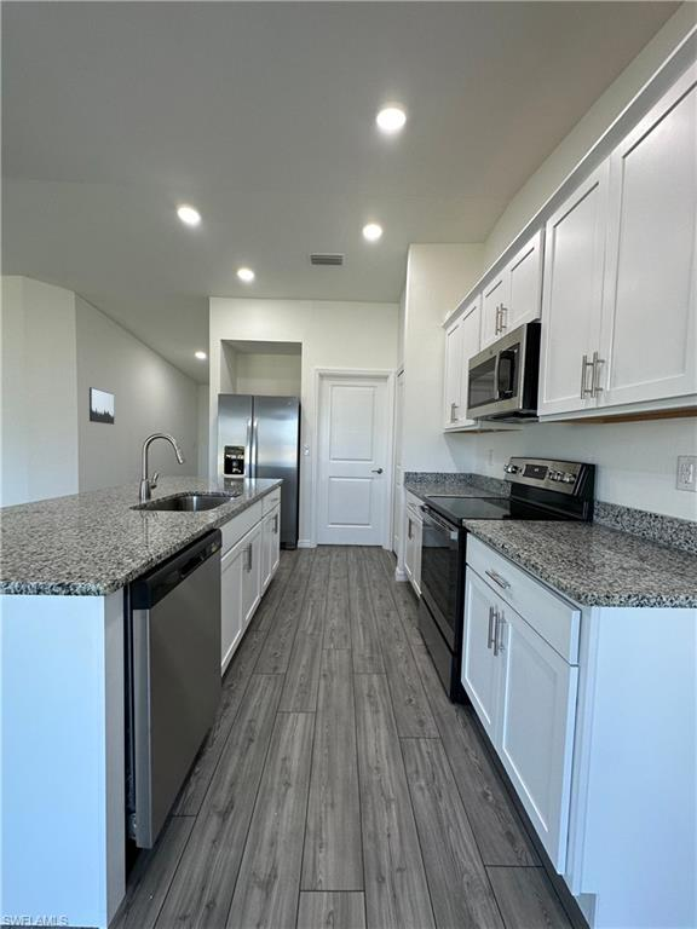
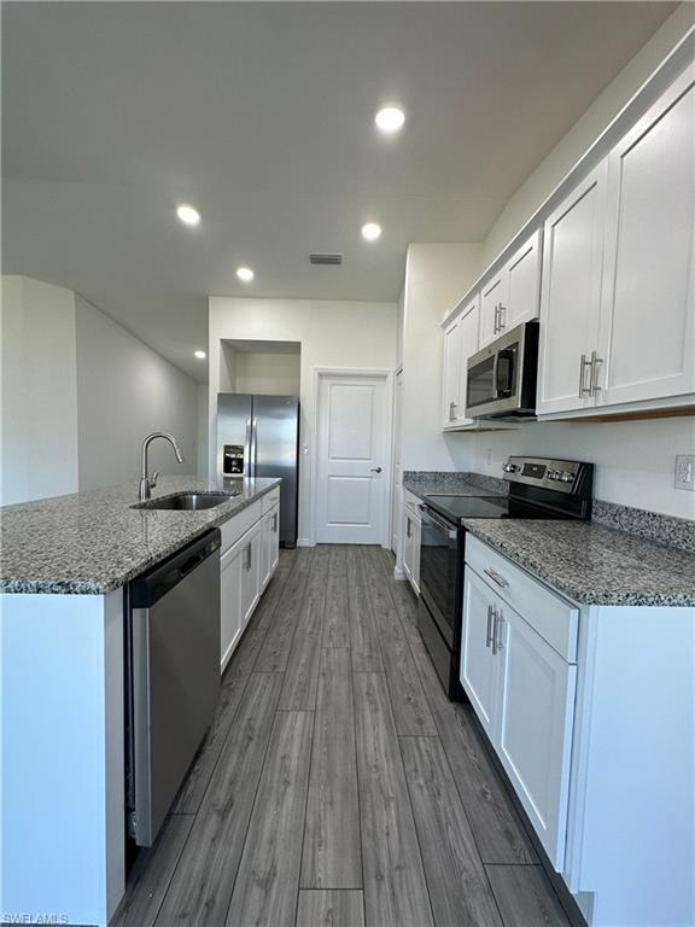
- wall art (102, 406)
